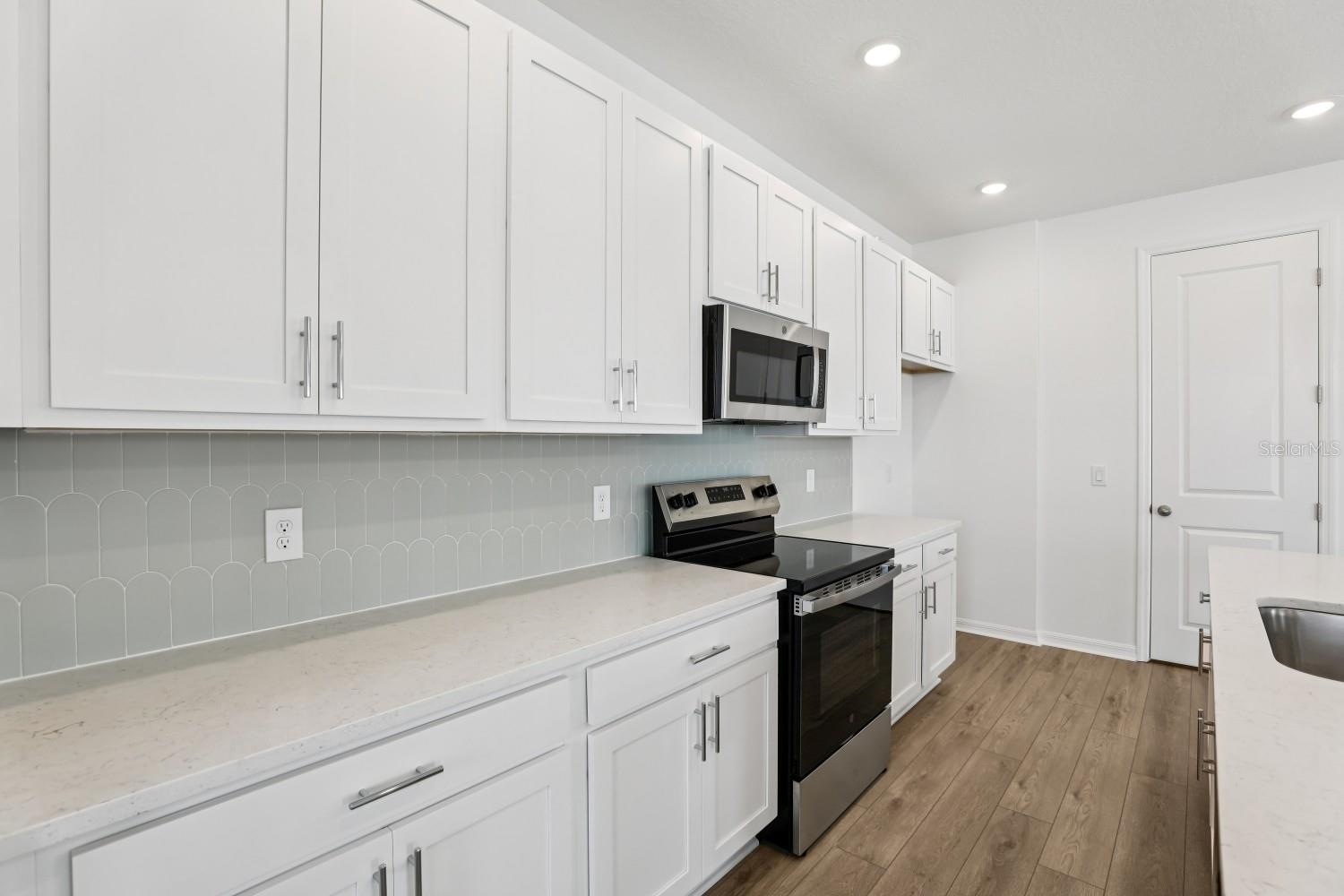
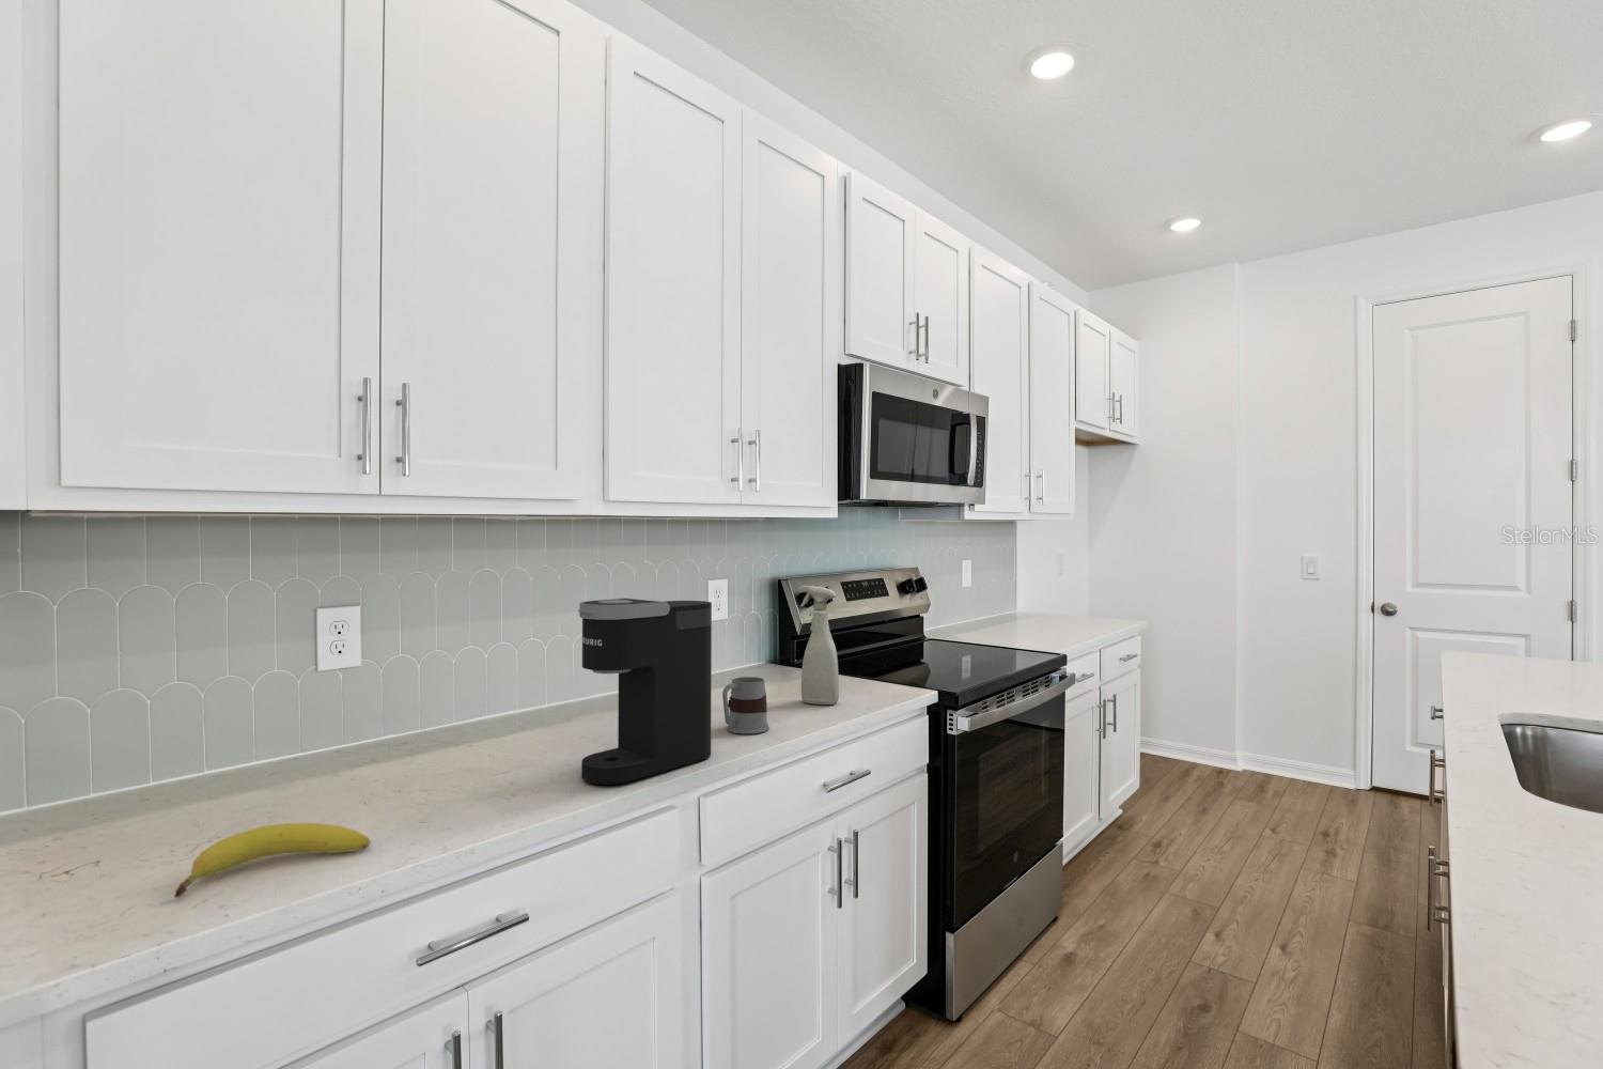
+ mug (743, 704)
+ spray bottle (819, 643)
+ coffee maker (648, 682)
+ fruit (277, 847)
